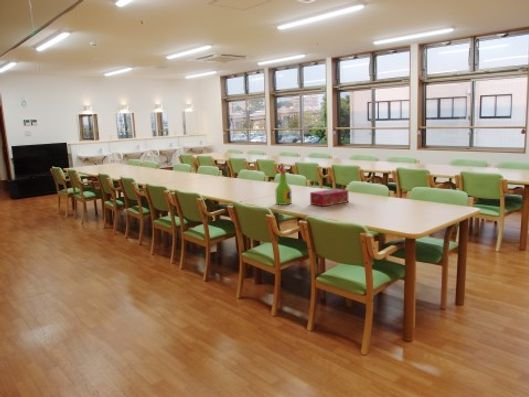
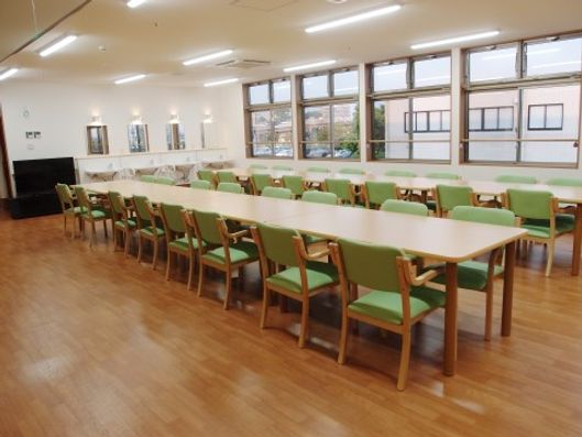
- spray bottle (282, 183)
- tissue box (329, 197)
